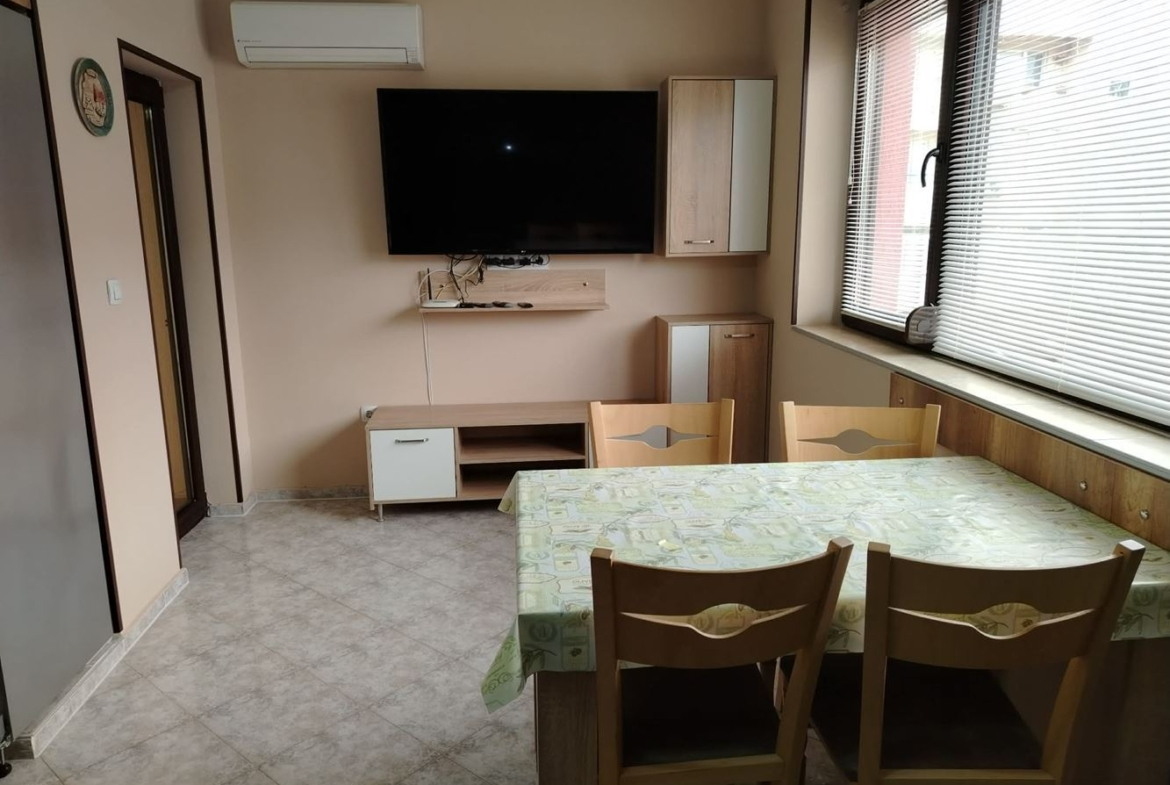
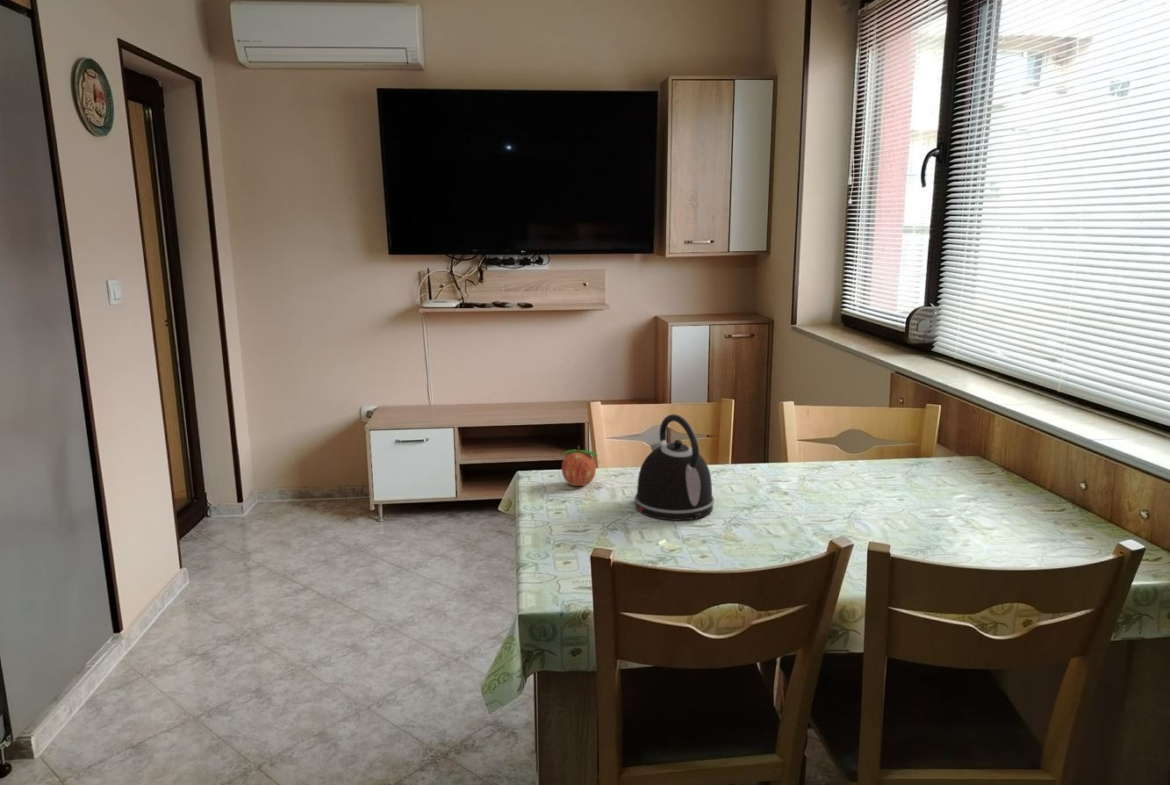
+ fruit (578, 465)
+ kettle (675, 461)
